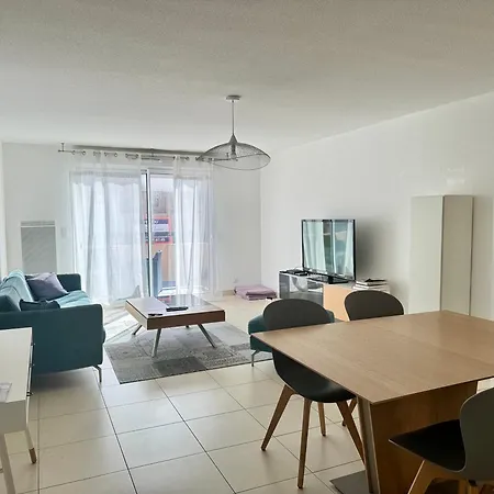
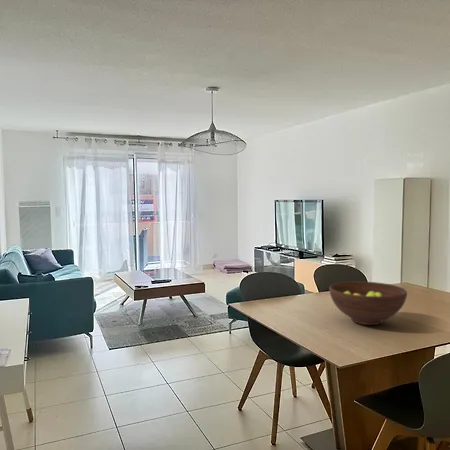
+ fruit bowl (366, 305)
